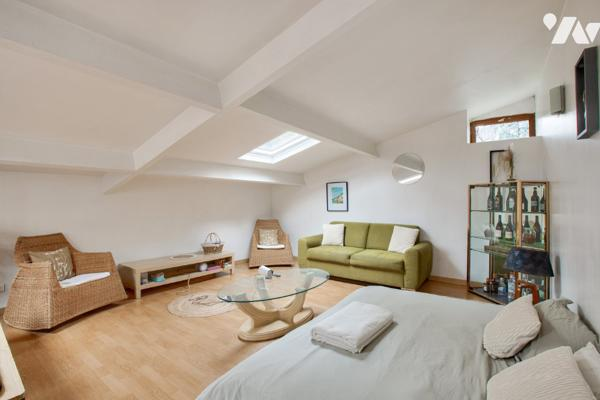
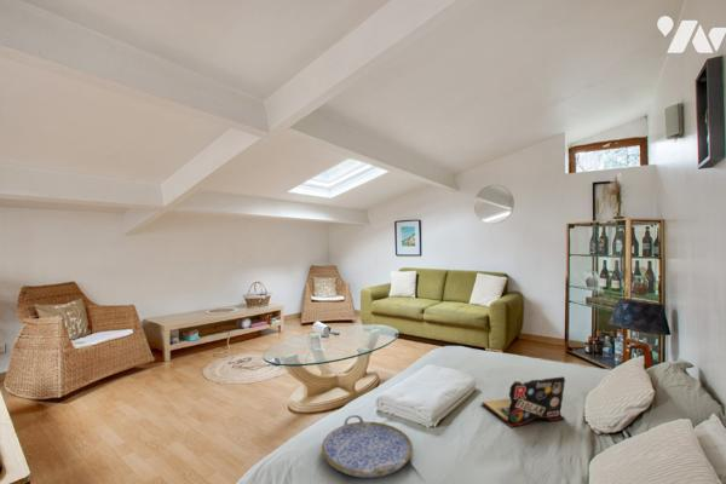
+ serving tray (367, 445)
+ laptop (520, 390)
